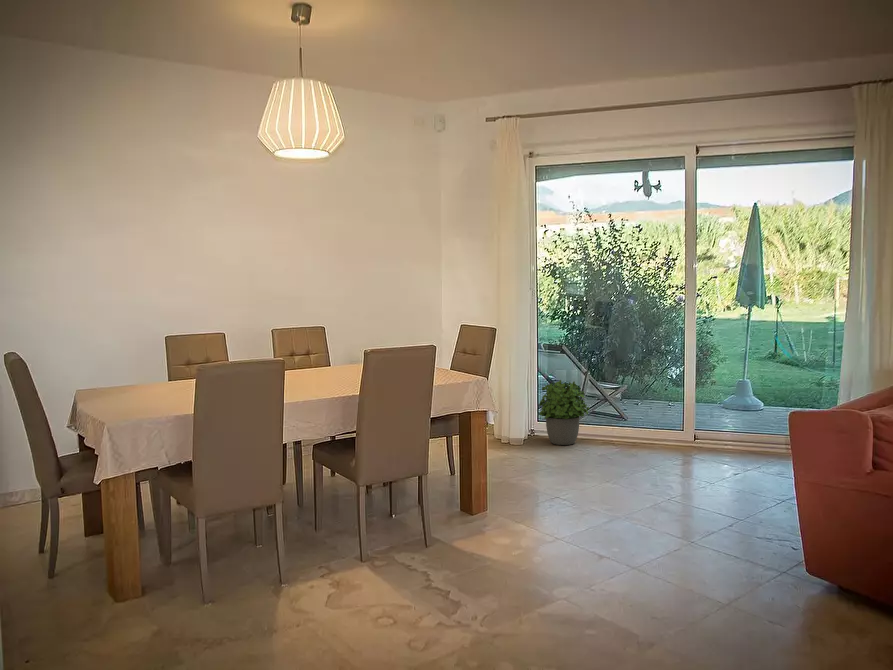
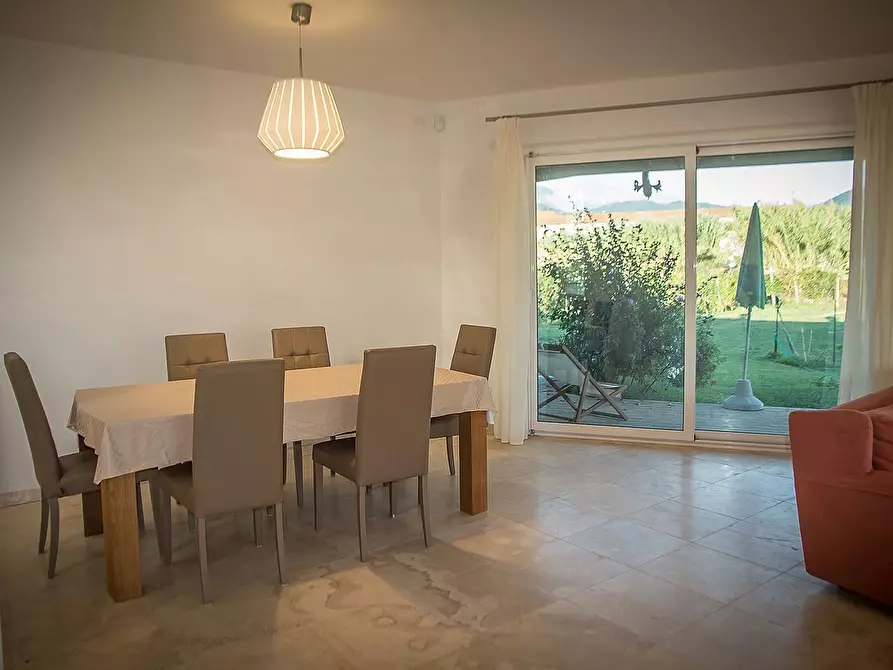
- potted plant (563, 411)
